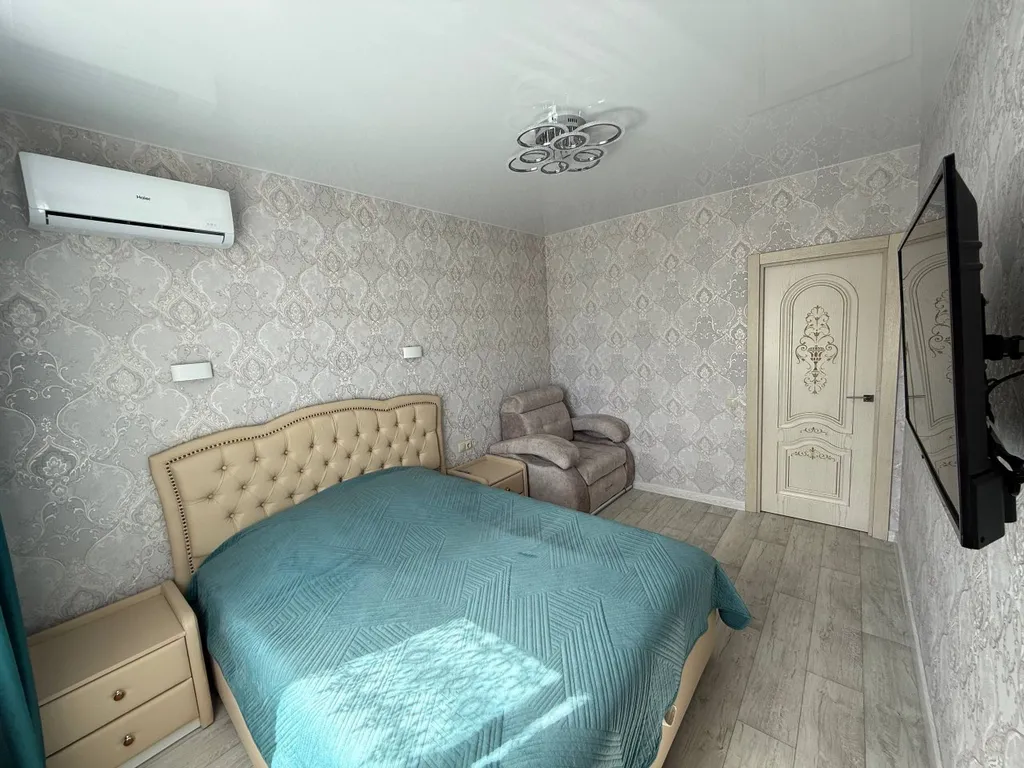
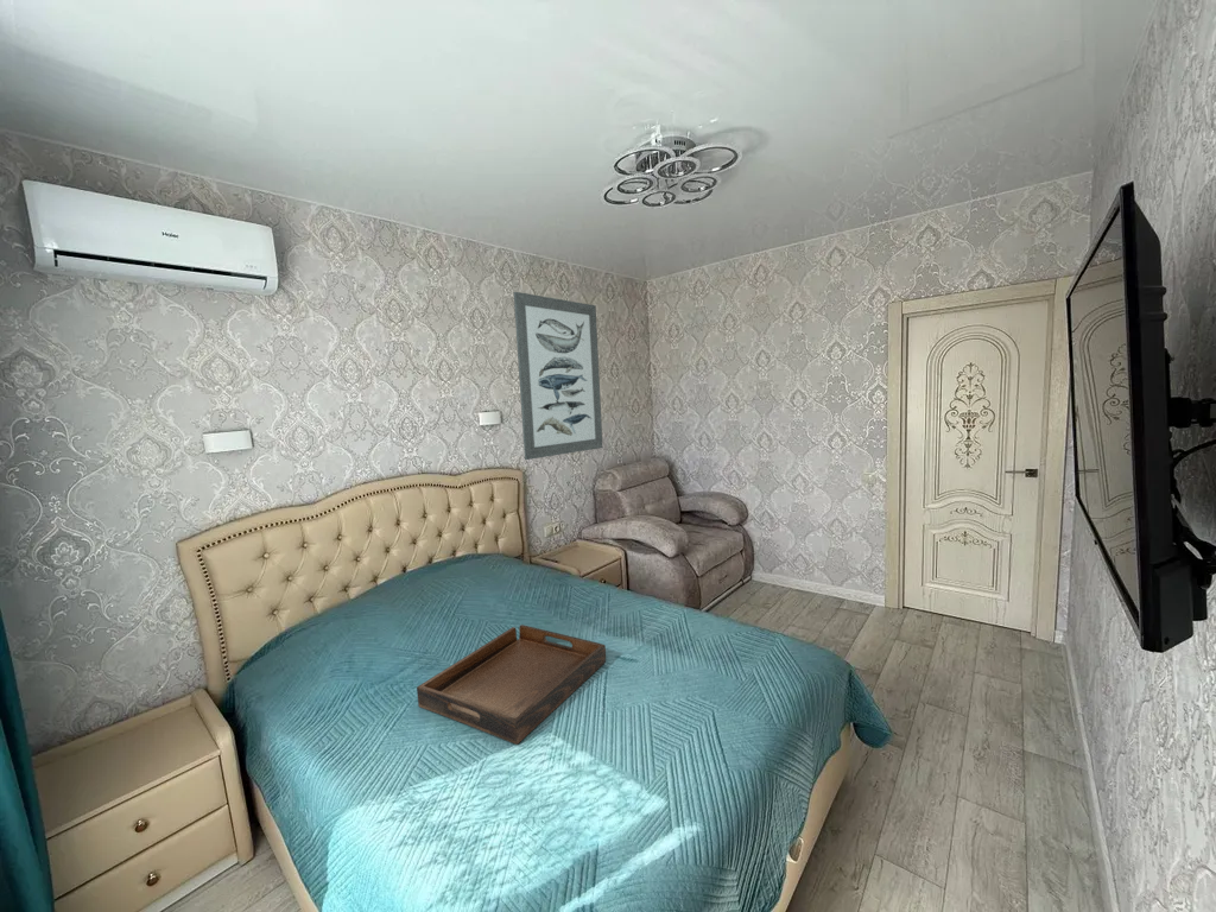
+ wall art (562, 378)
+ serving tray (518, 673)
